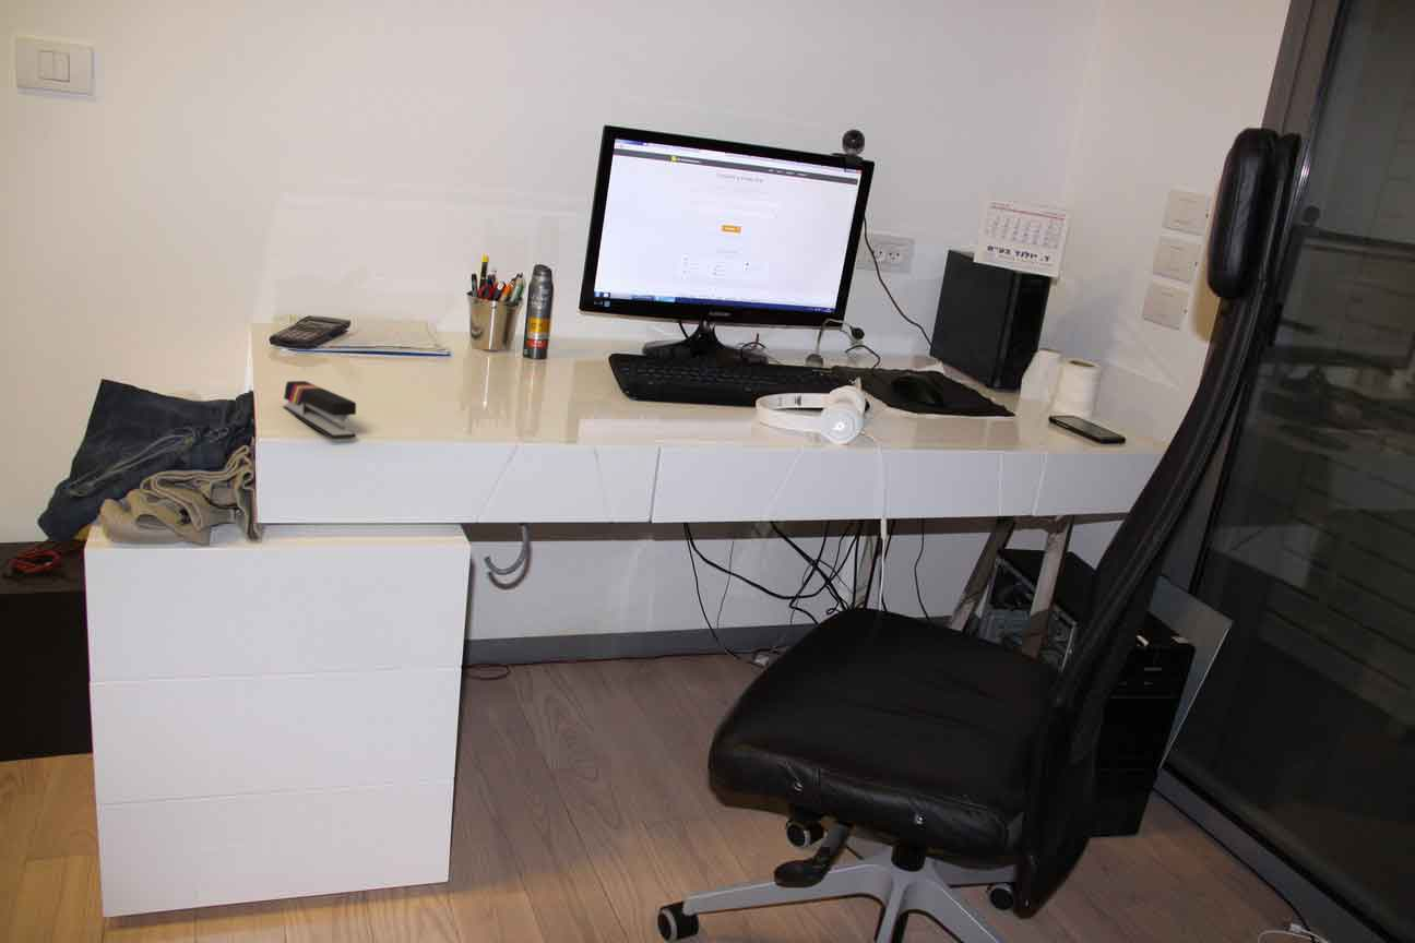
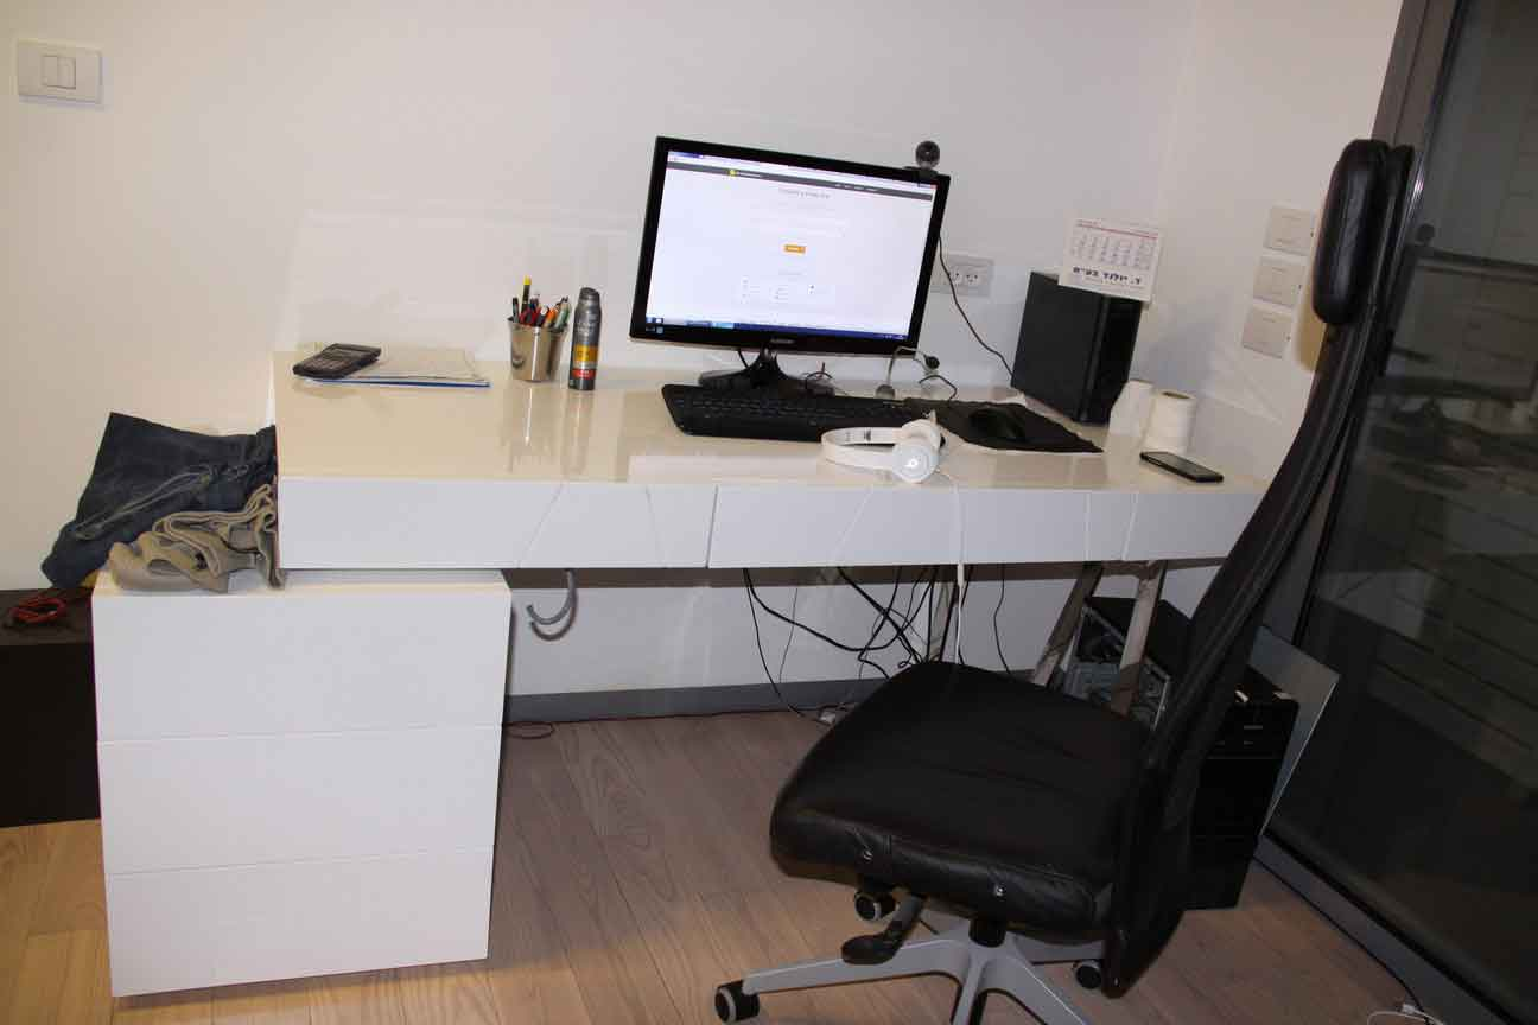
- stapler (319, 405)
